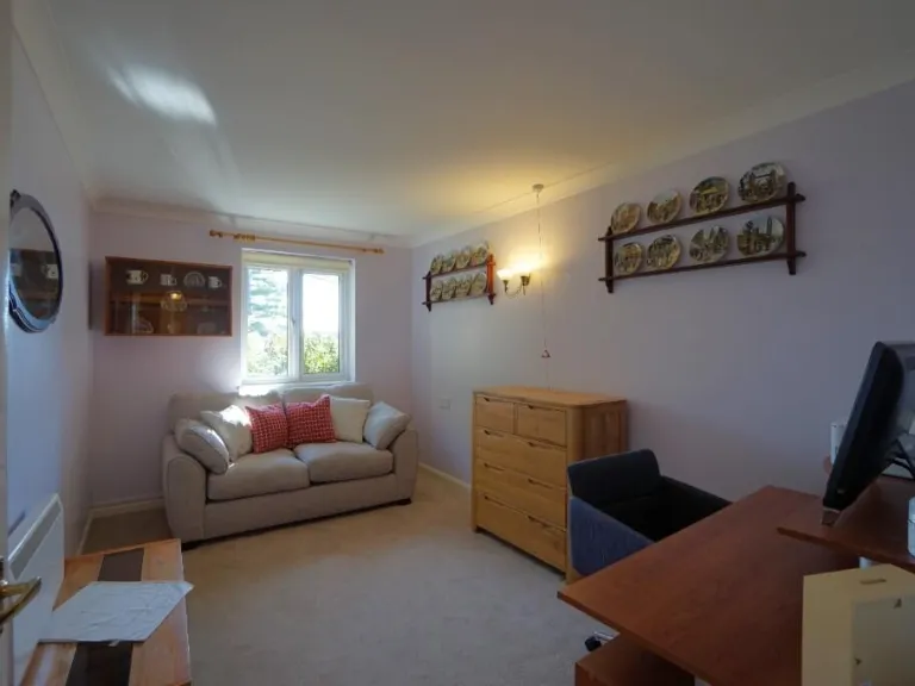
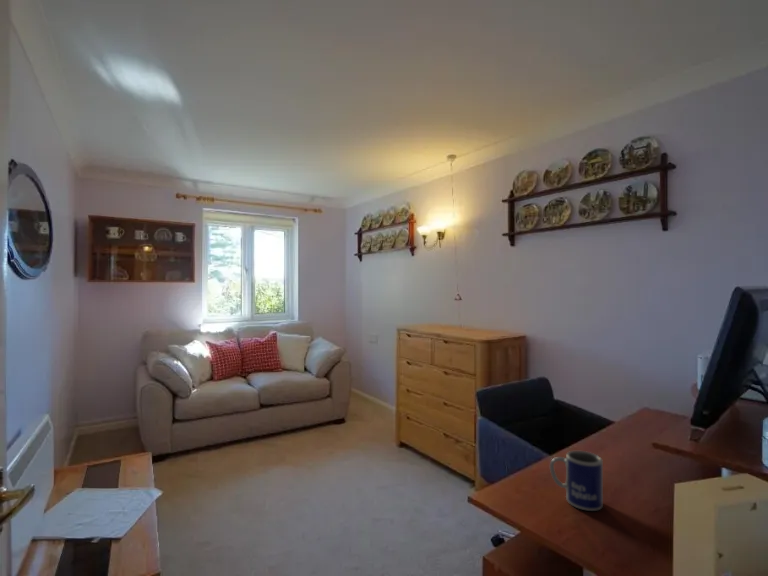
+ mug (575, 477)
